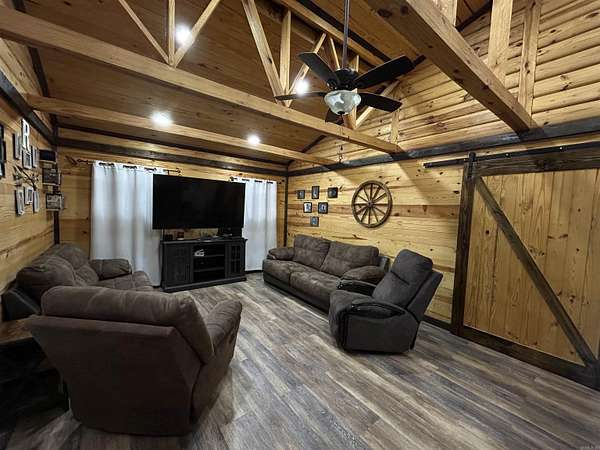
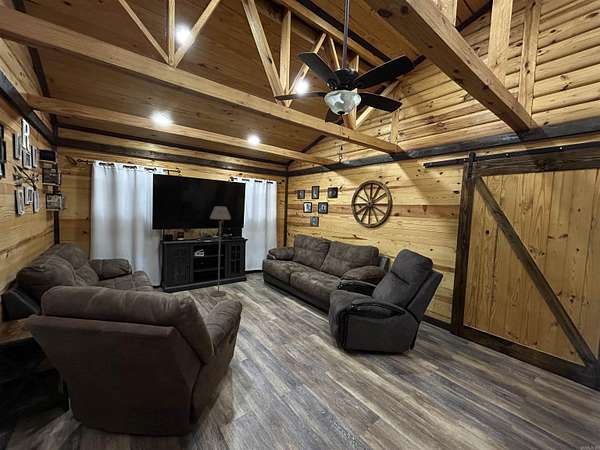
+ floor lamp (219, 250)
